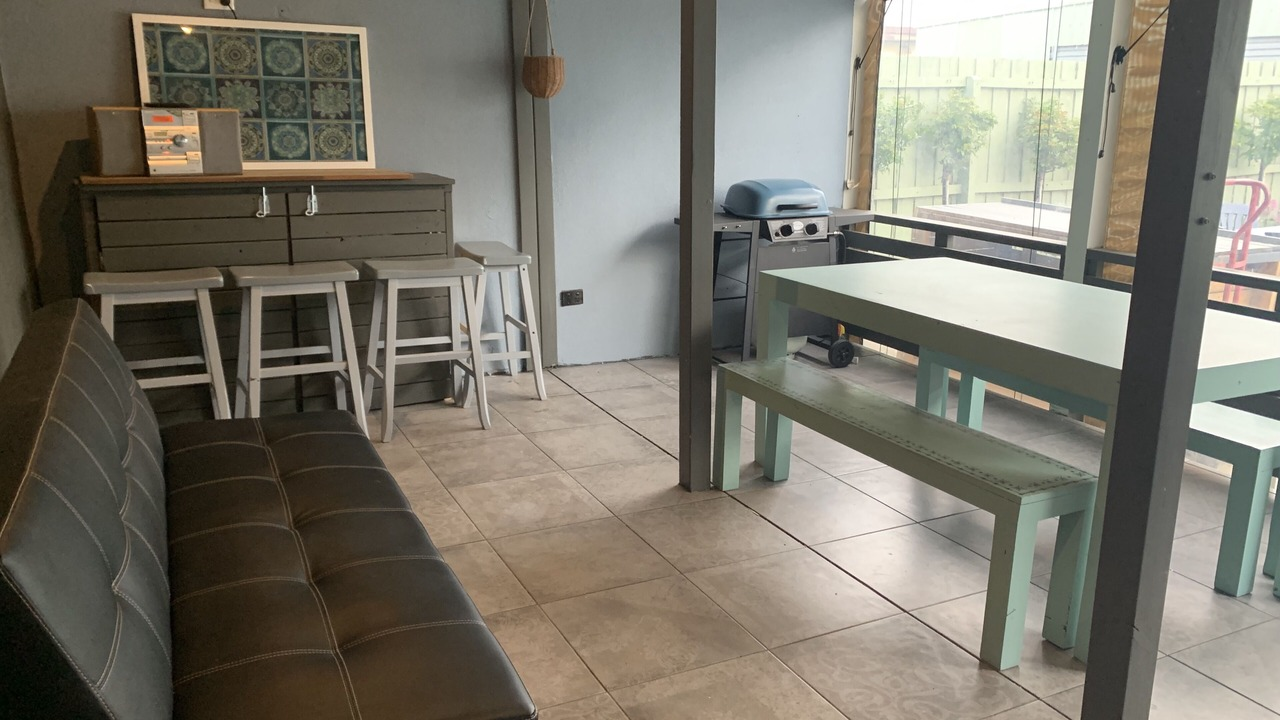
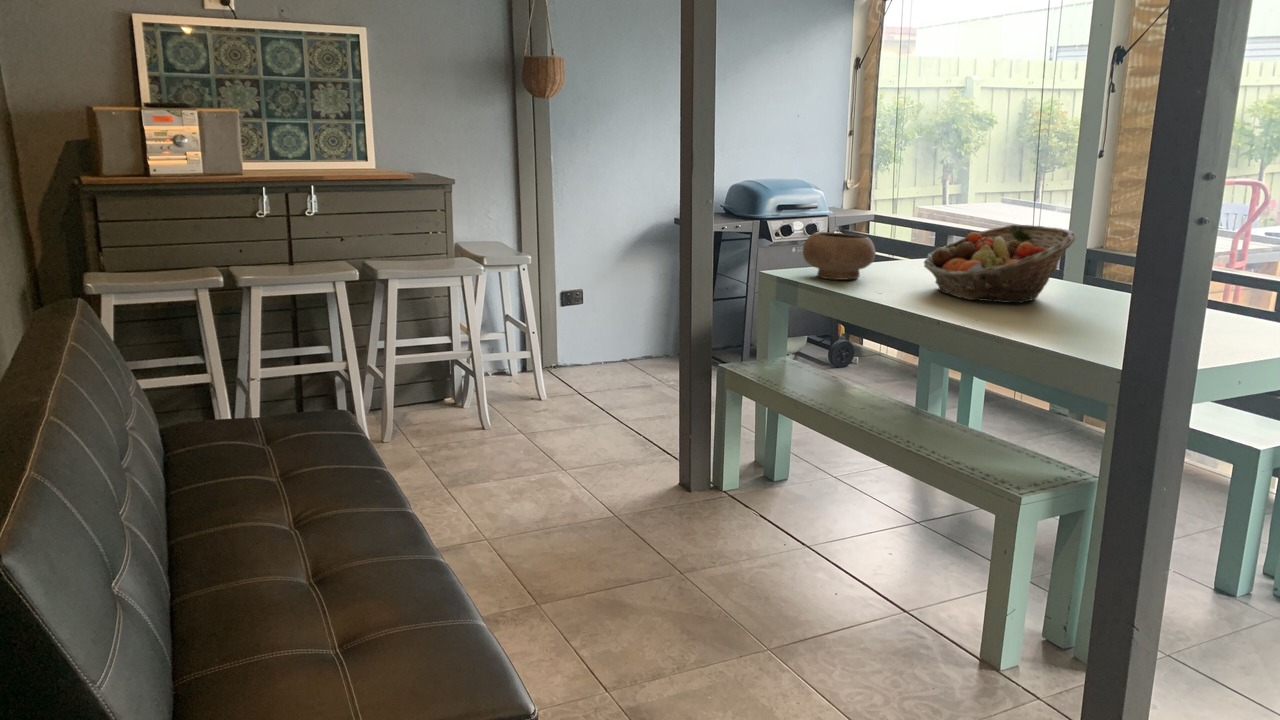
+ bowl (838, 255)
+ fruit basket (996, 261)
